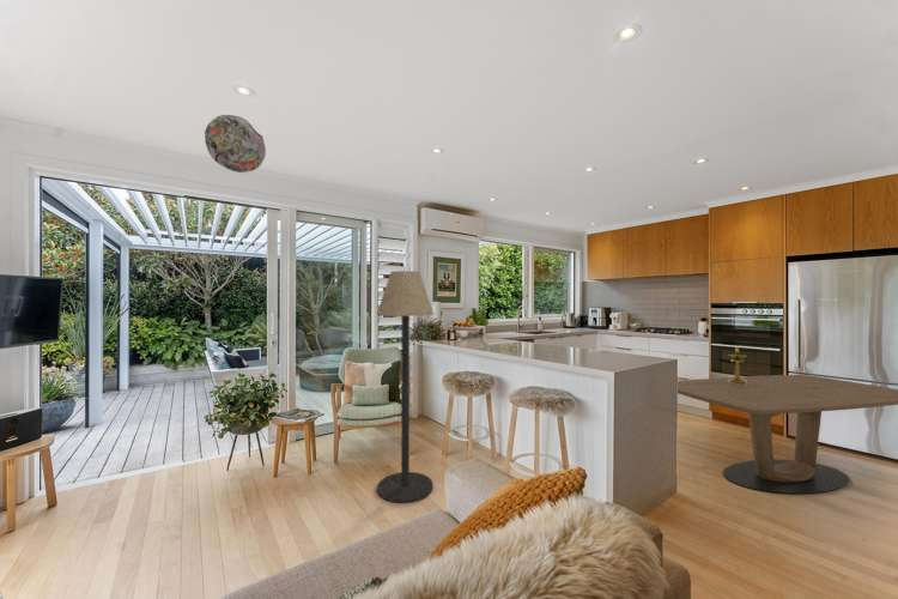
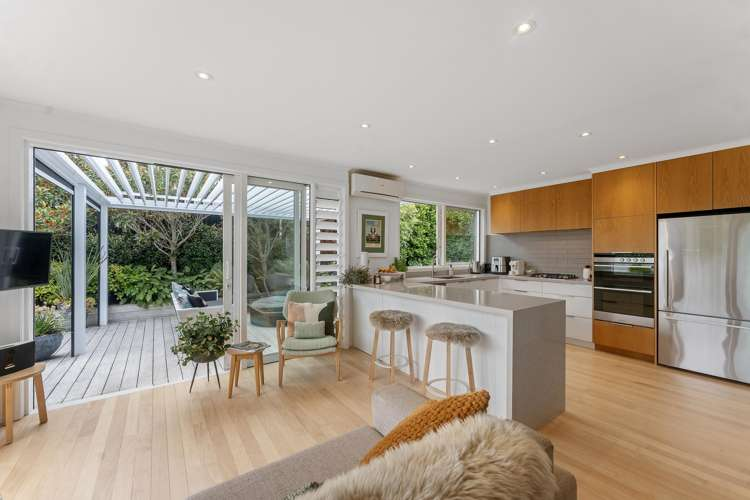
- dining table (796, 431)
- candlestick (736, 363)
- paper lantern (236, 144)
- floor lamp (405, 380)
